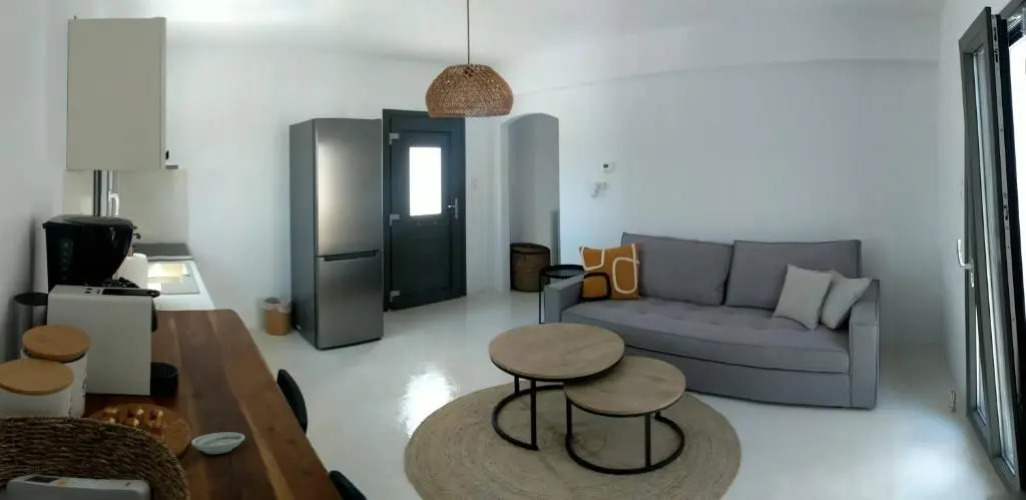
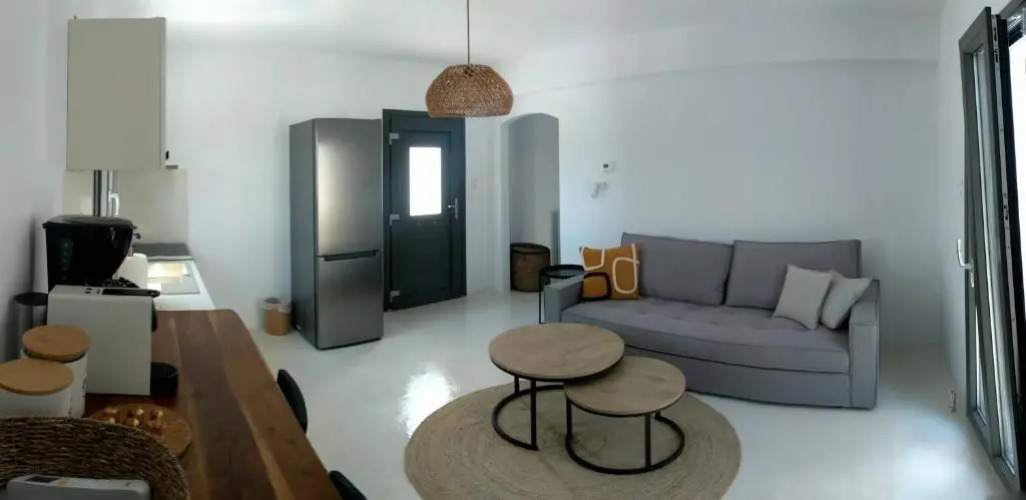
- saucer (218, 444)
